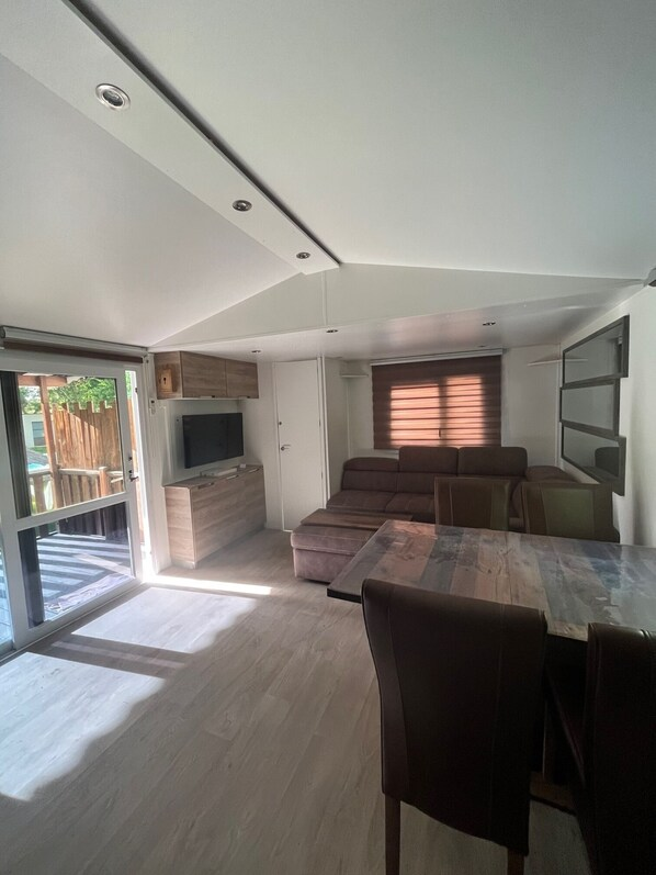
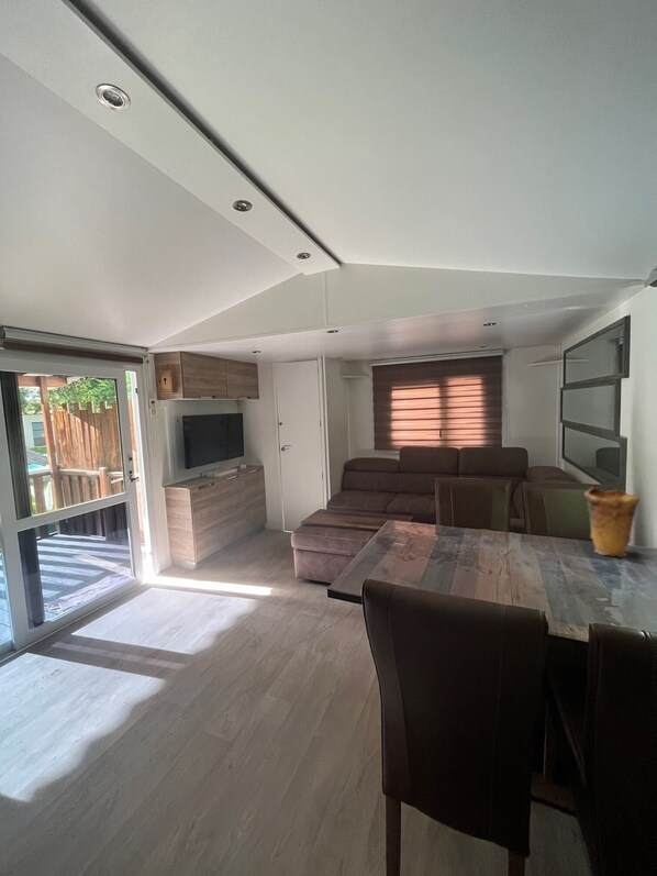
+ vase (611, 522)
